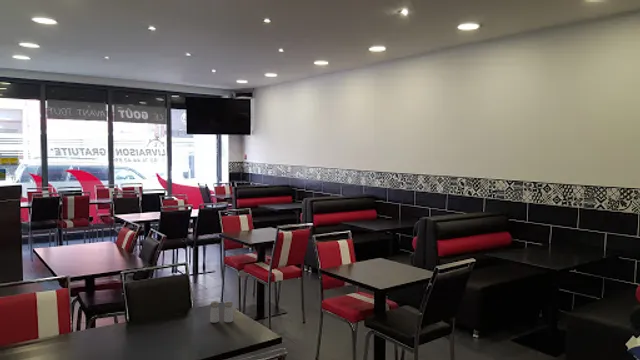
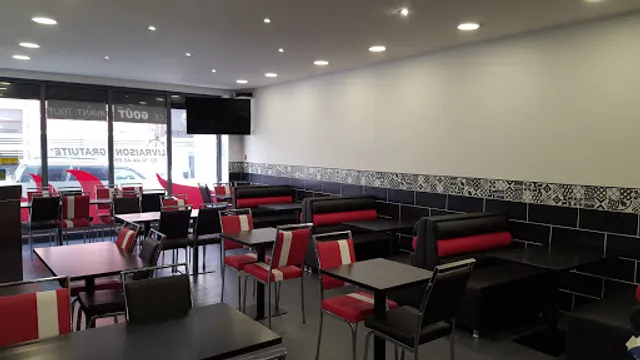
- salt and pepper shaker (218, 311)
